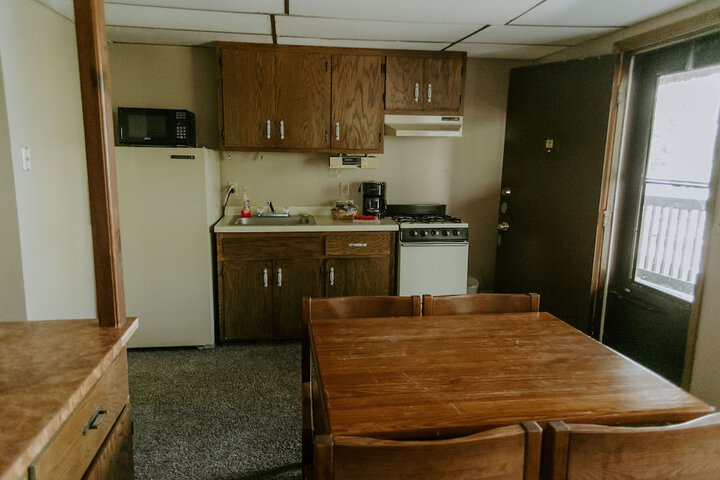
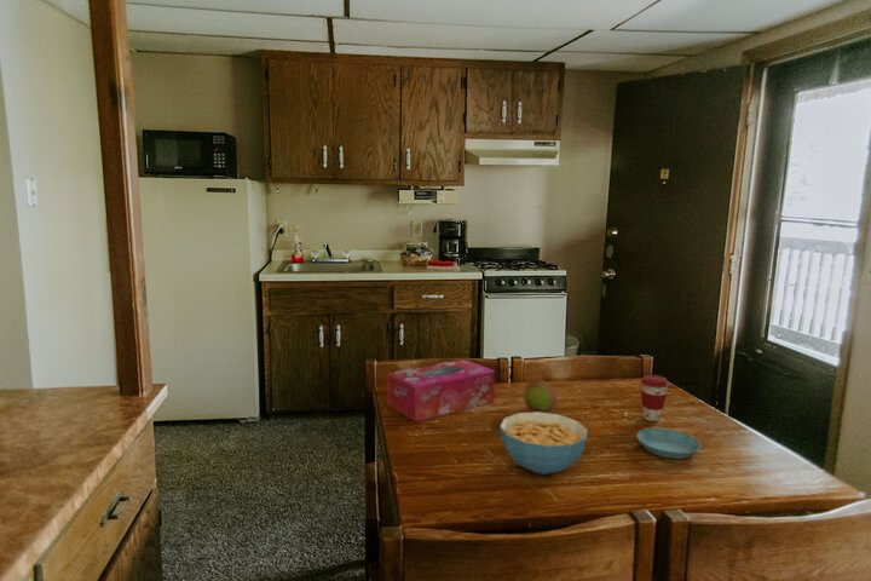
+ coffee cup (652, 398)
+ cereal bowl (542, 448)
+ saucer (667, 444)
+ fruit (541, 397)
+ tissue box (440, 387)
